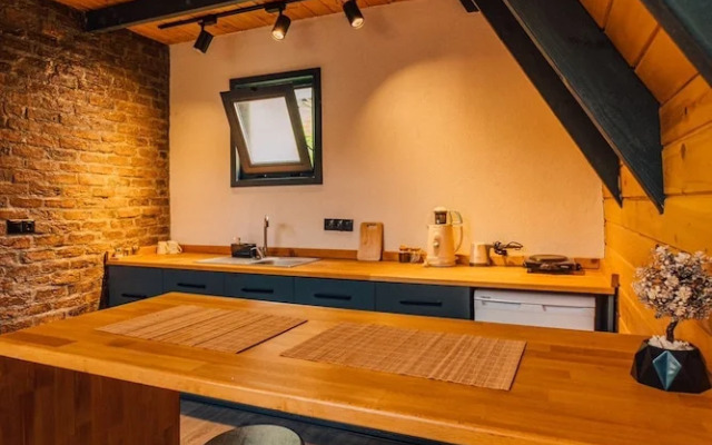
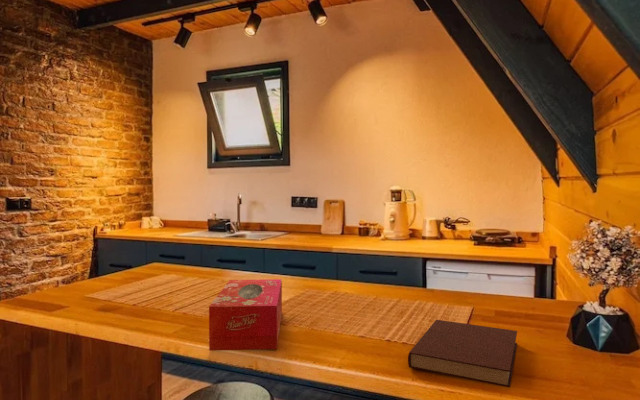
+ notebook (466, 347)
+ tissue box (250, 310)
